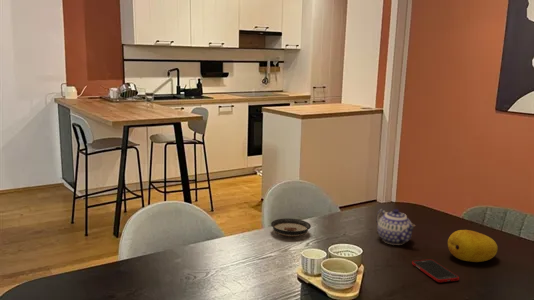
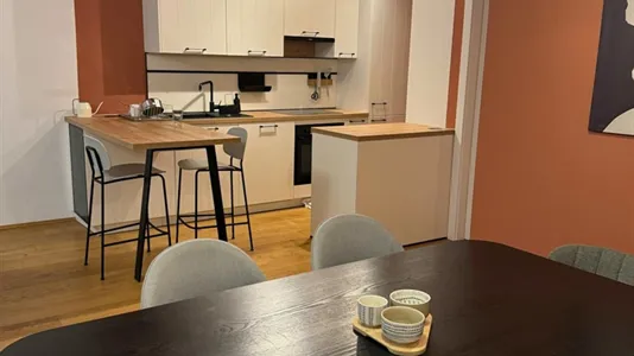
- saucer (290, 229)
- teapot (394, 225)
- fruit (474, 244)
- cell phone (434, 270)
